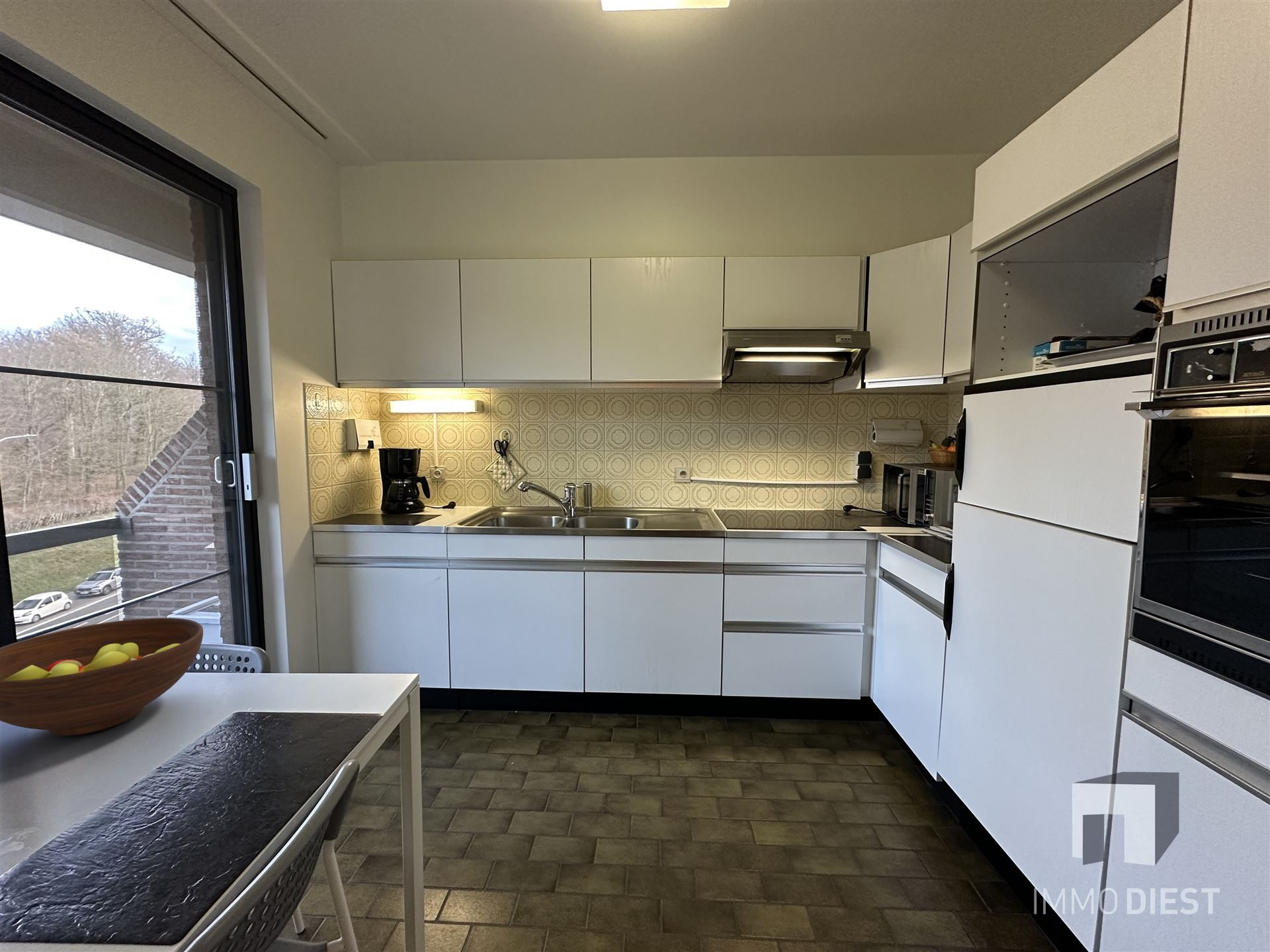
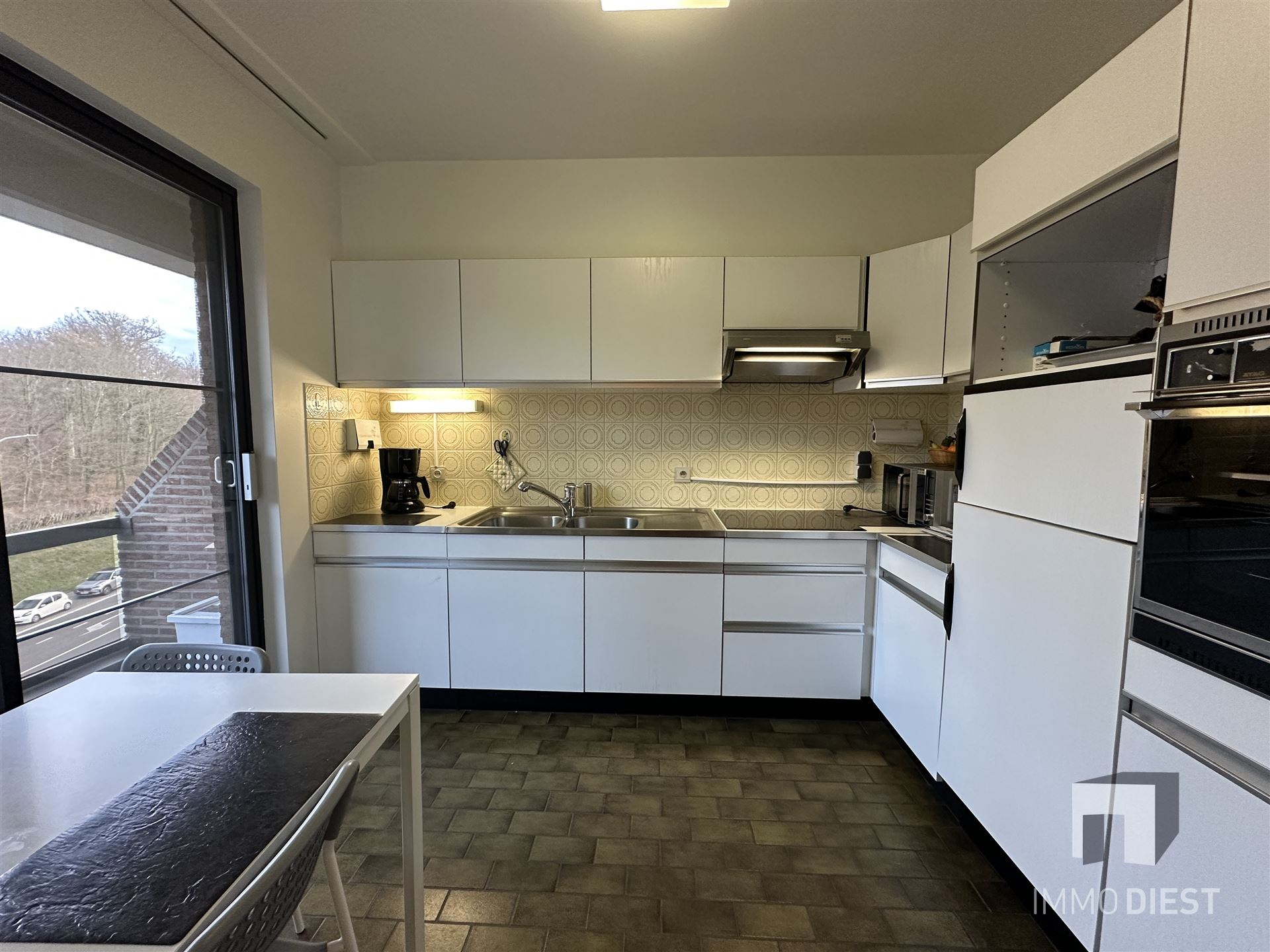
- fruit bowl (97, 682)
